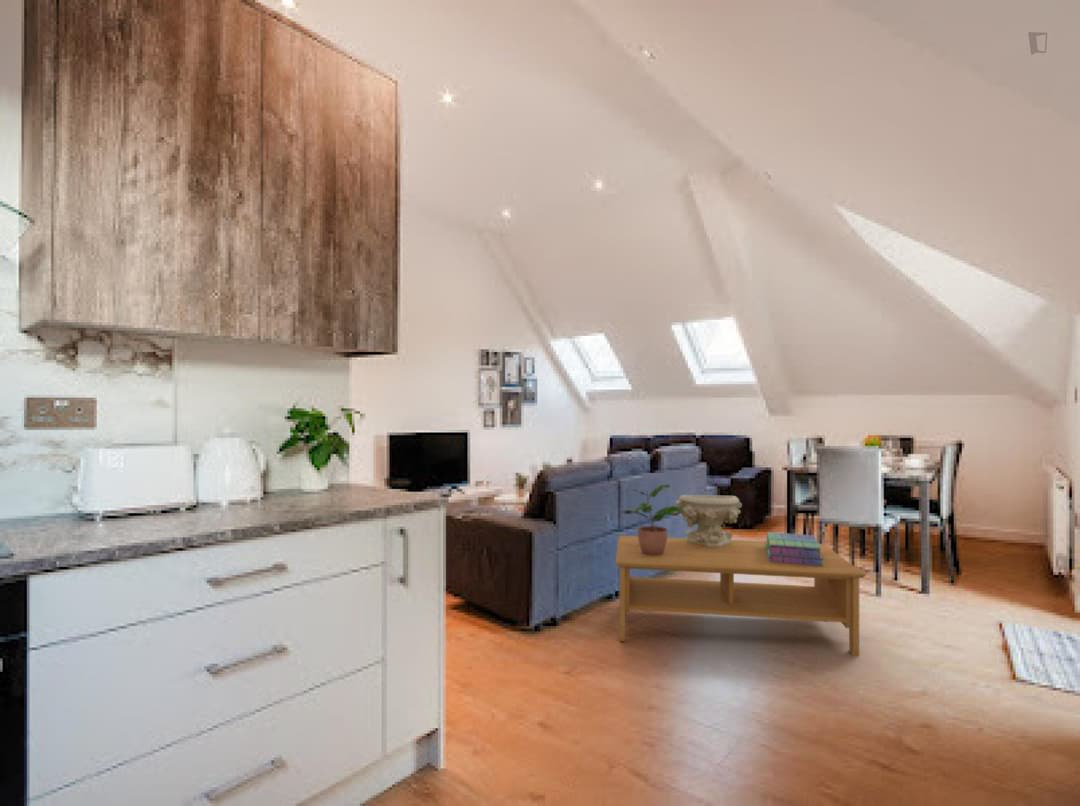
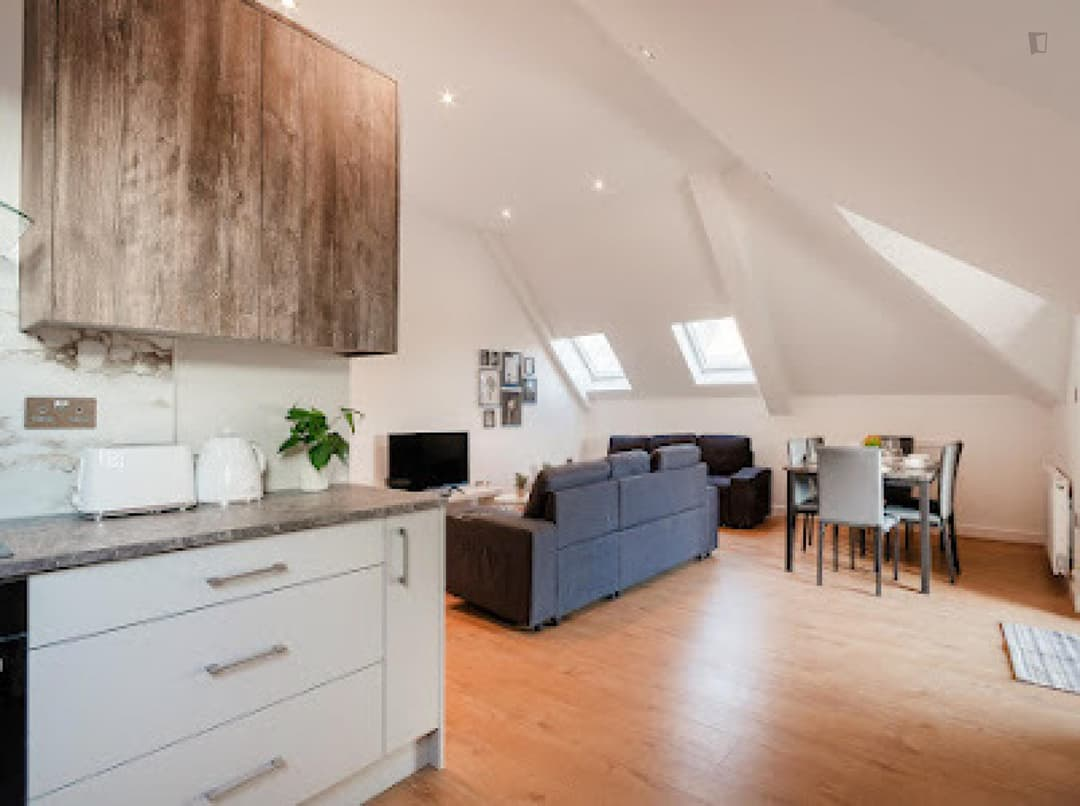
- potted plant (650, 519)
- stack of books (792, 547)
- decorative bowl (707, 519)
- coffee table (726, 589)
